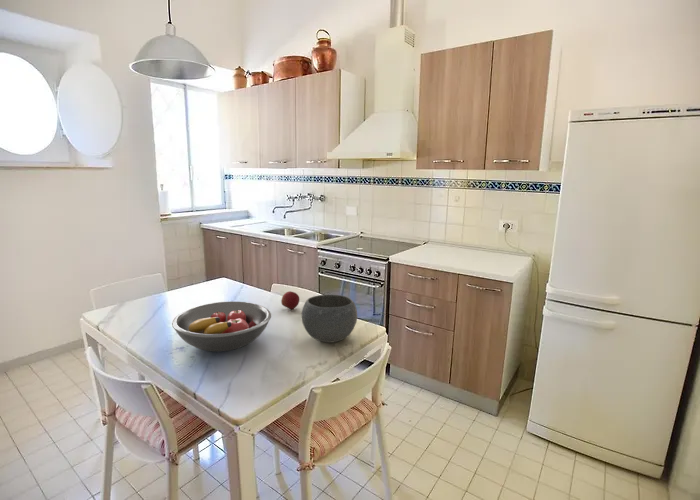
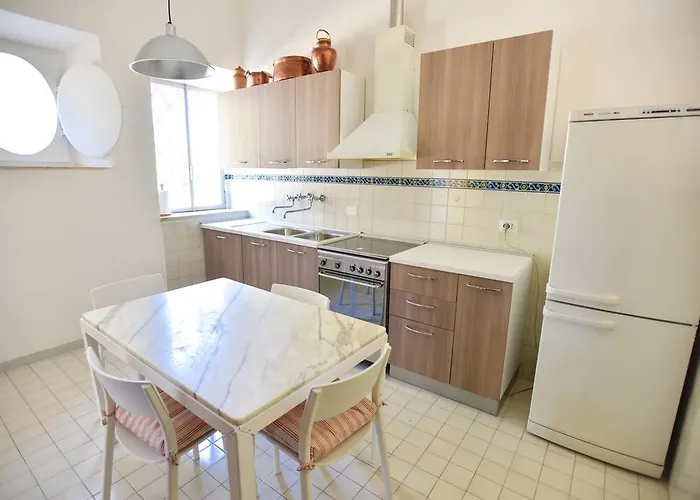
- bowl (329, 319)
- fruit bowl (223, 325)
- apple (290, 300)
